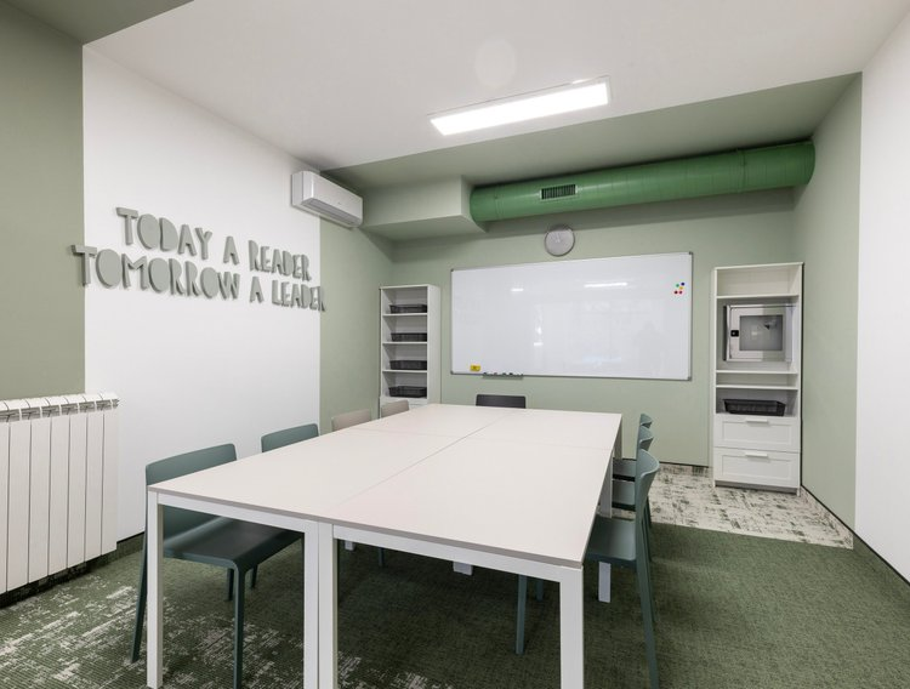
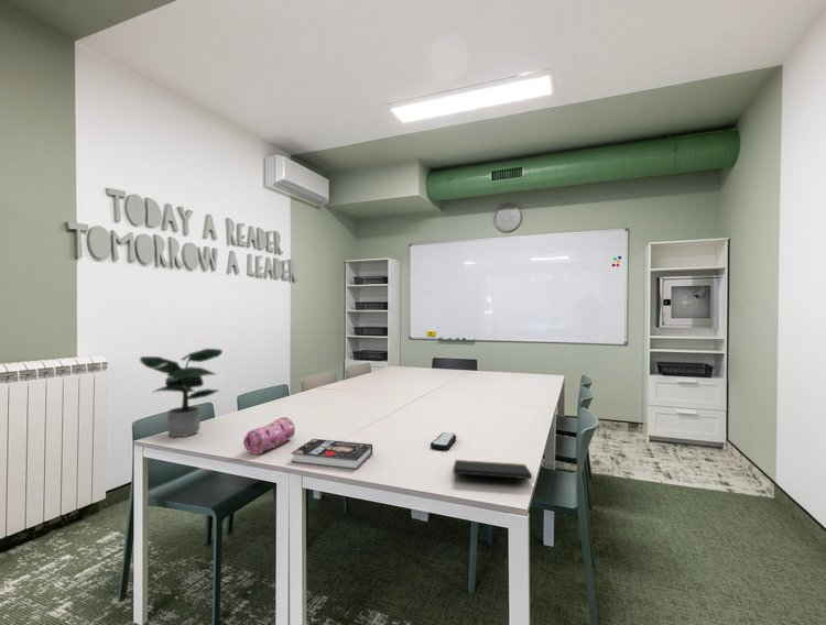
+ book (333, 452)
+ remote control (444, 440)
+ notepad (490, 469)
+ potted plant (187, 392)
+ pencil case (270, 435)
